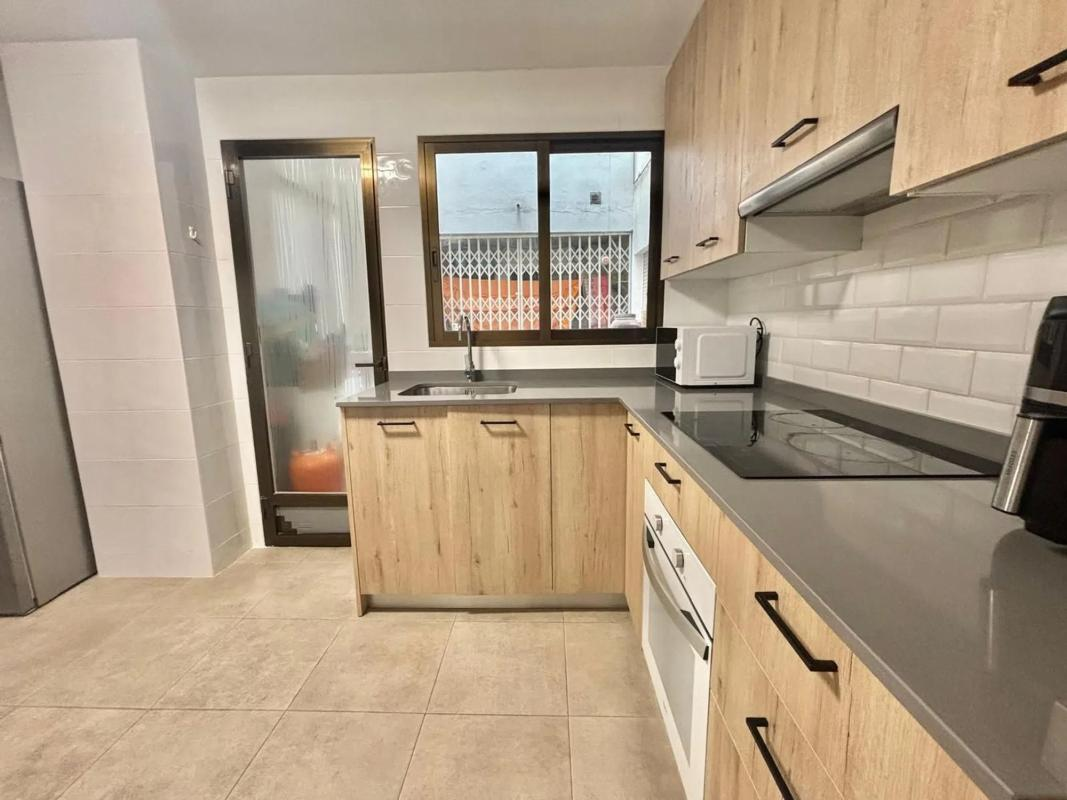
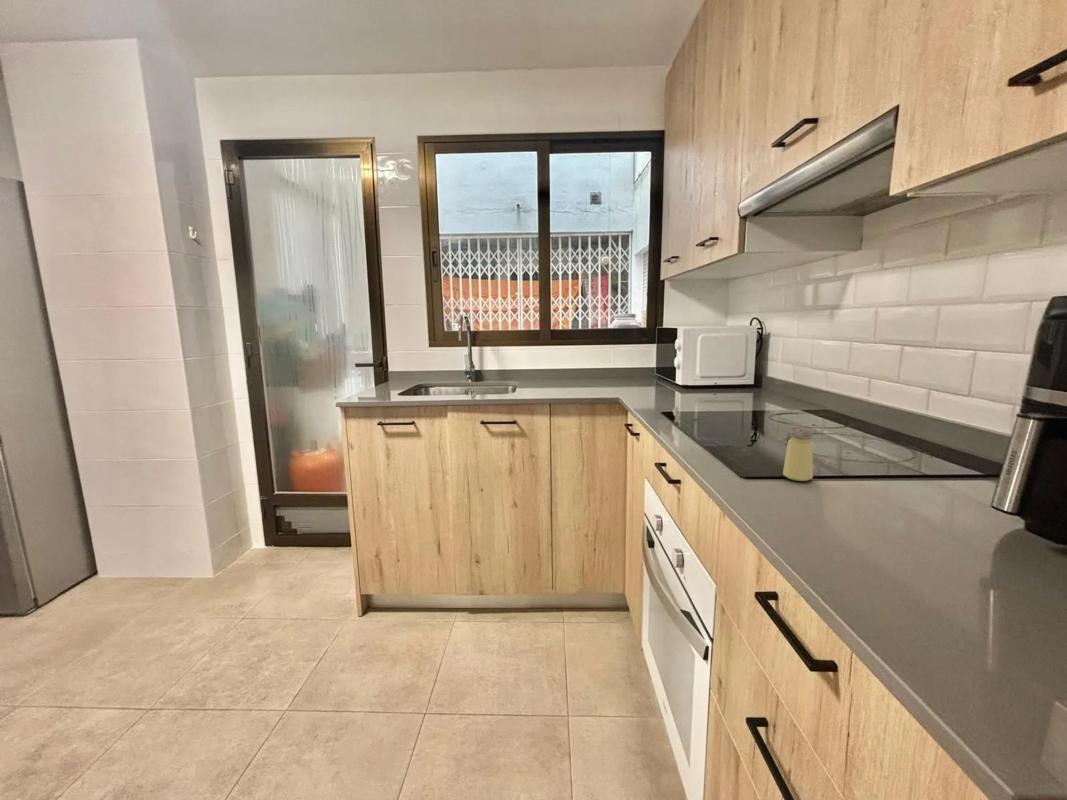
+ saltshaker (799, 452)
